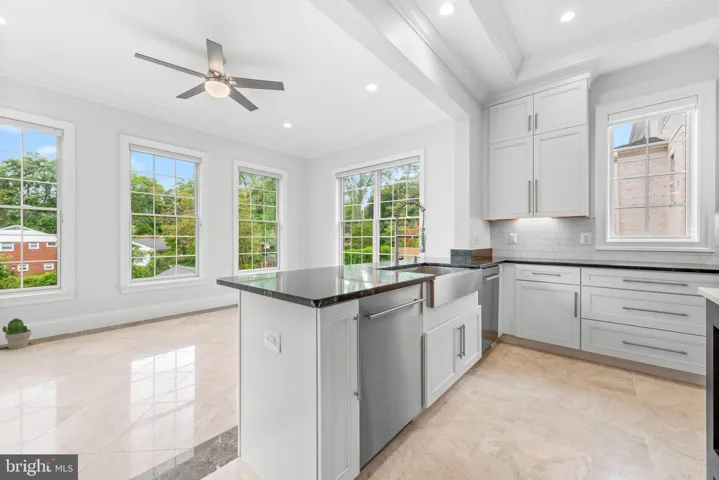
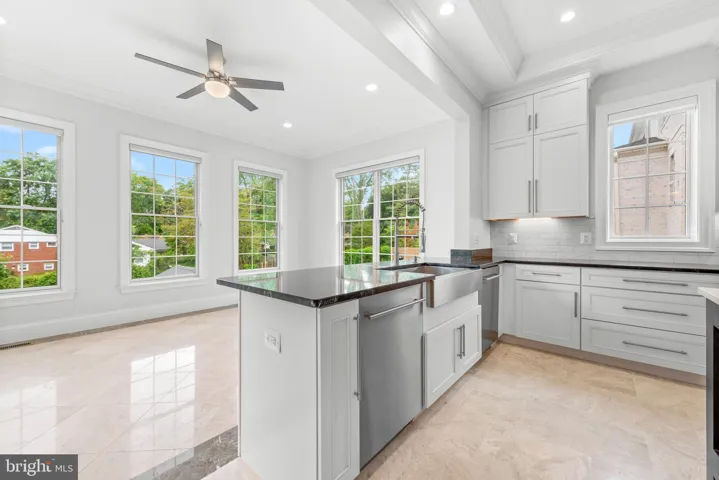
- potted plant (17, 332)
